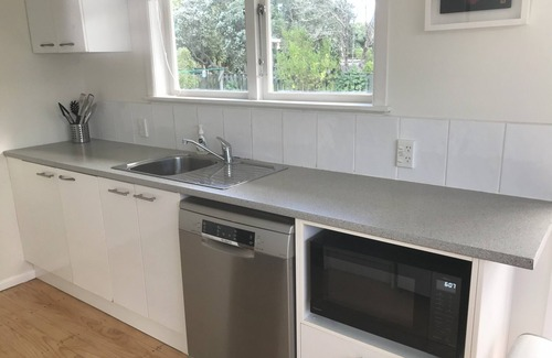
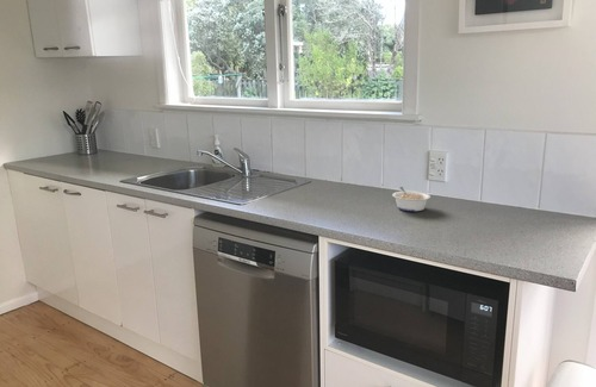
+ legume (409, 200)
